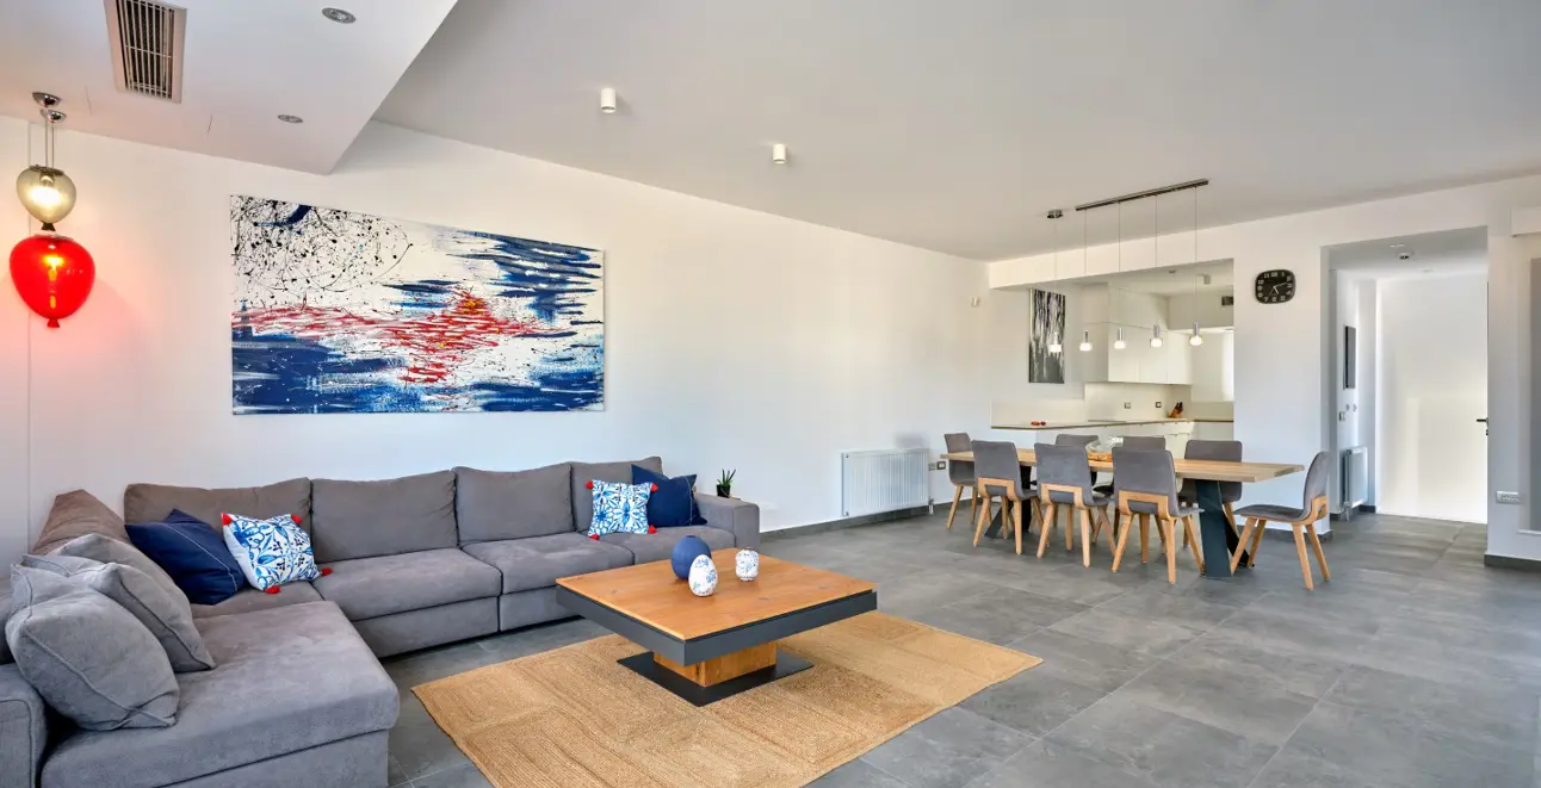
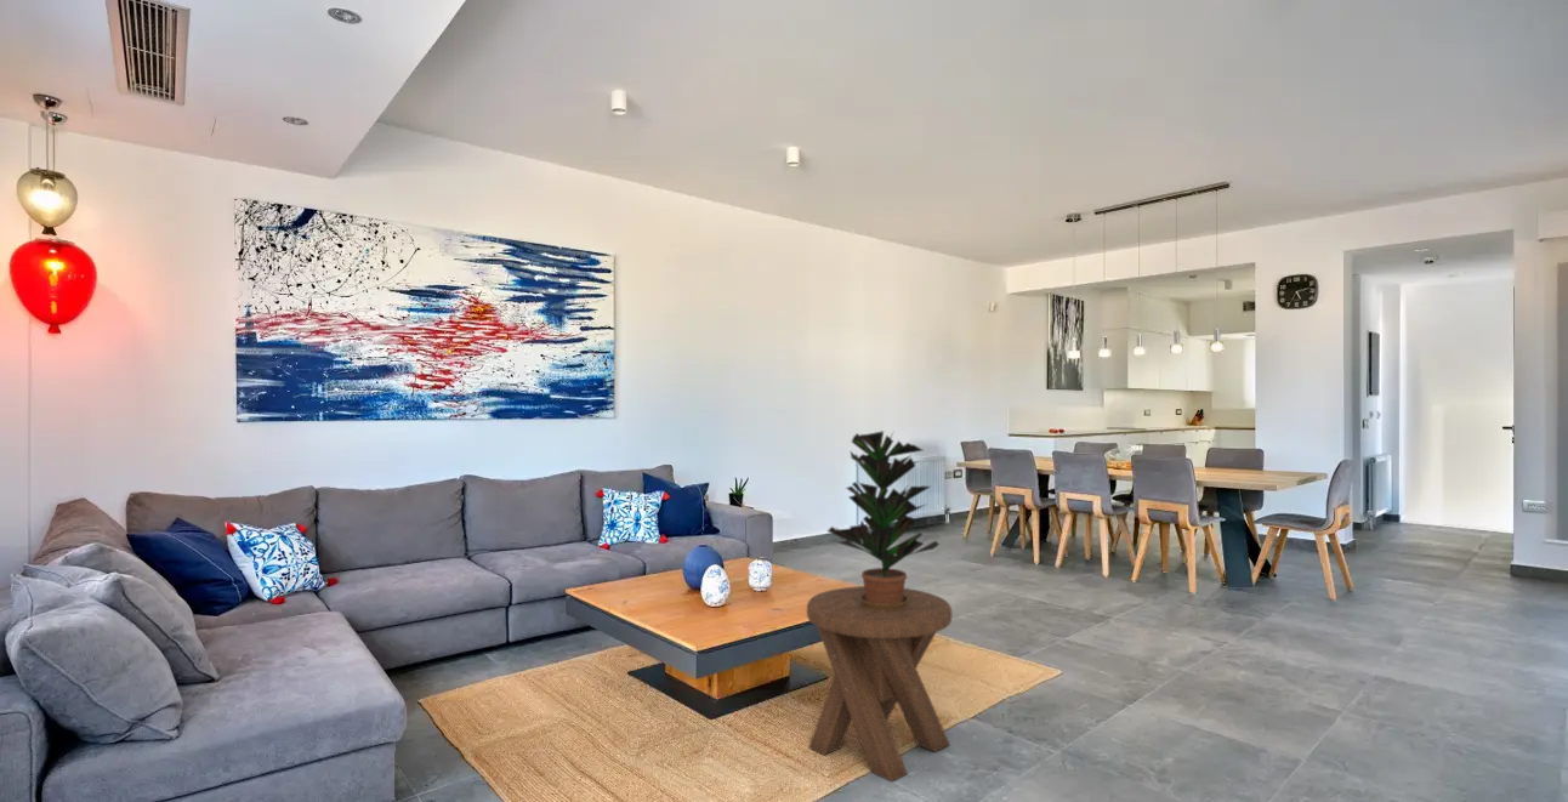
+ music stool (879, 675)
+ potted plant (882, 516)
